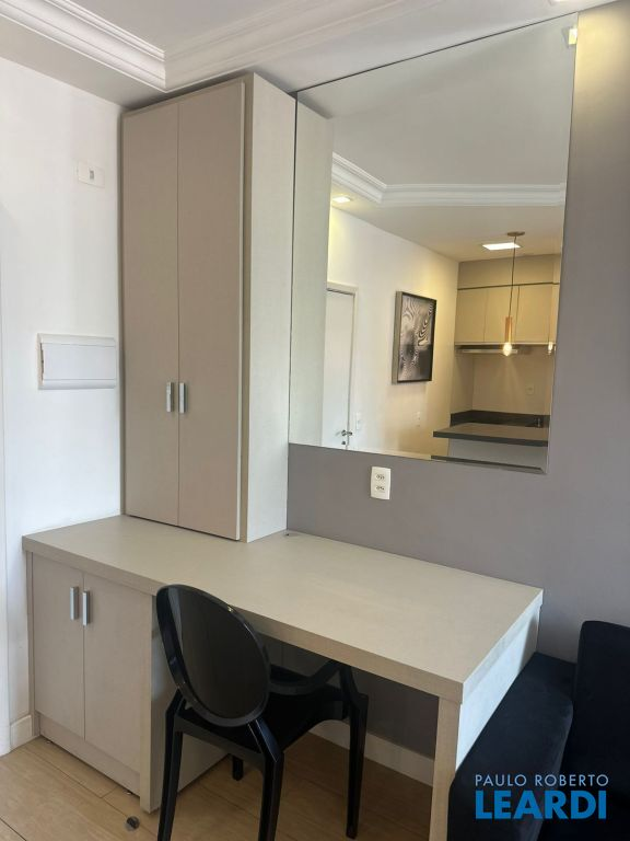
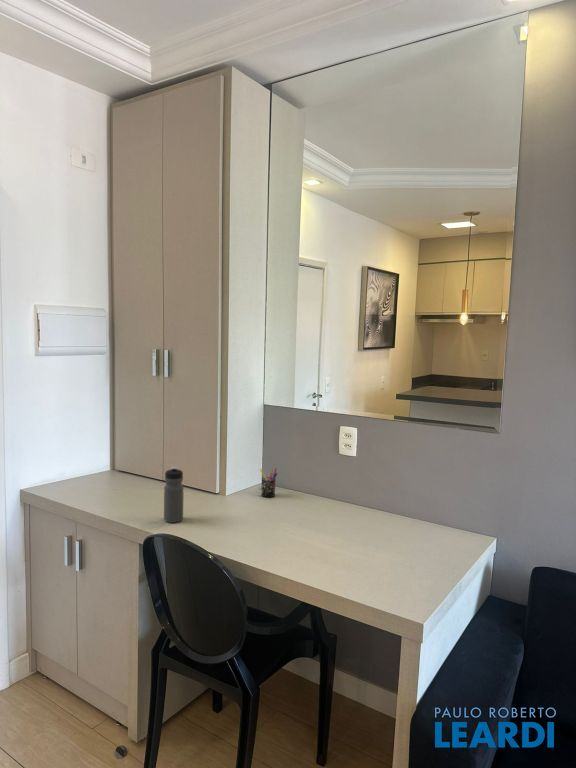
+ water bottle (173, 493)
+ pen holder (269, 480)
